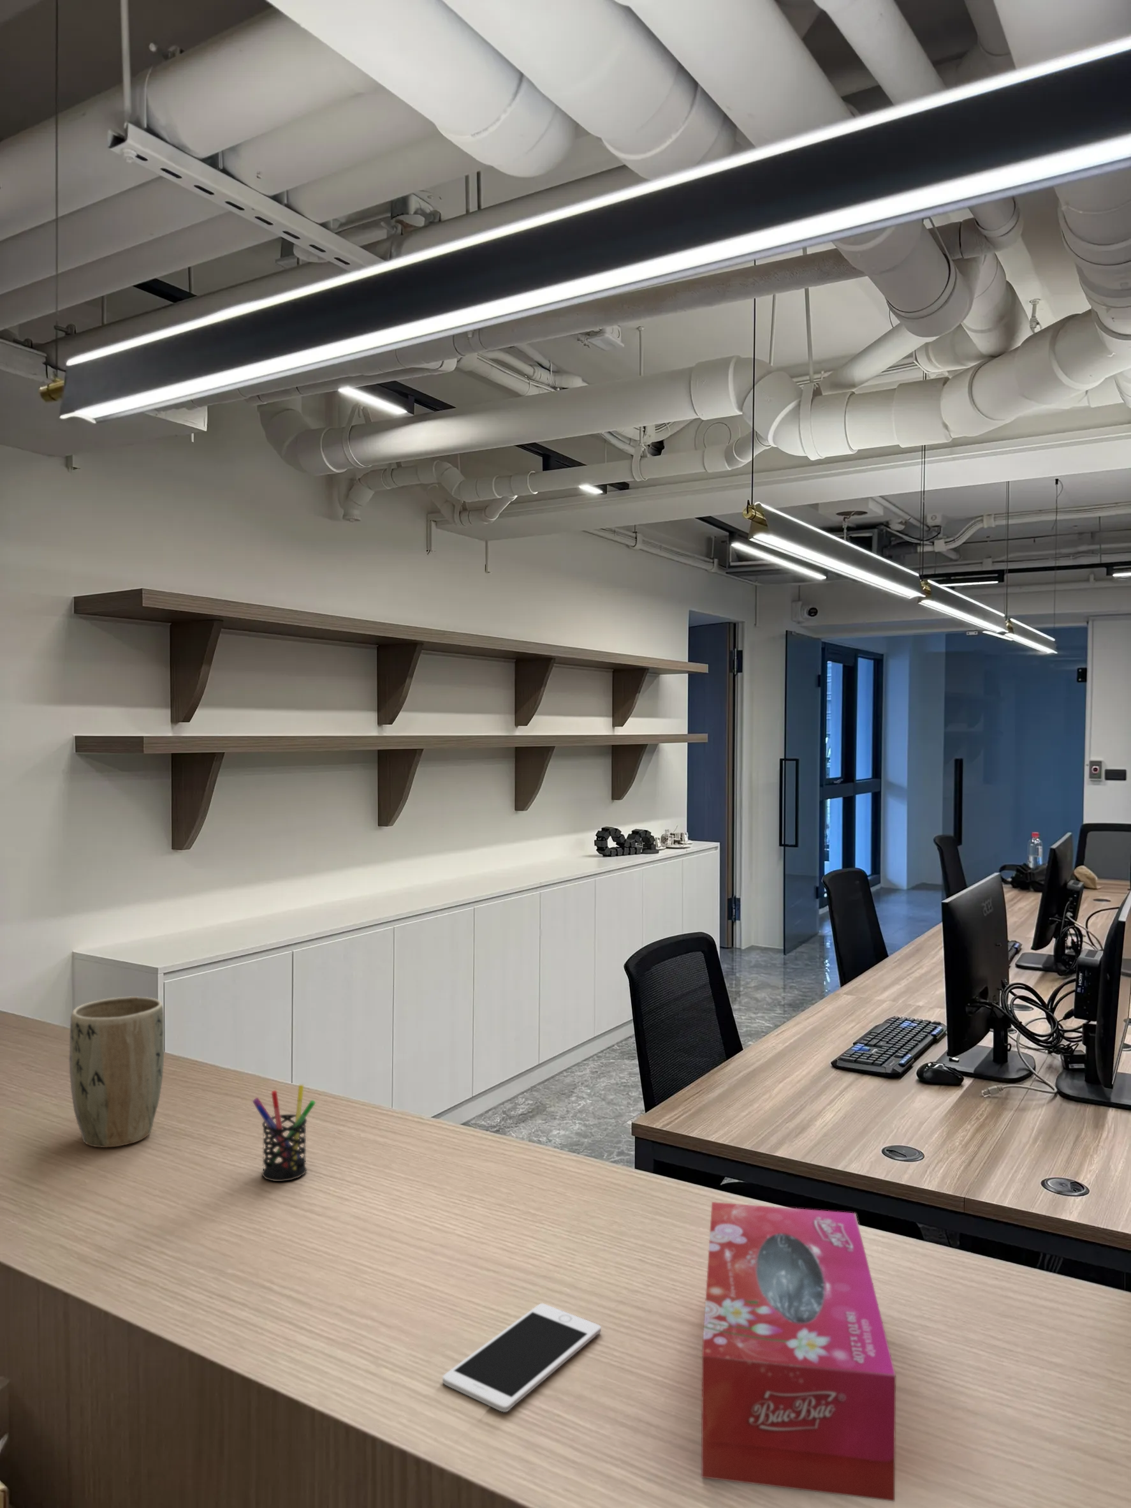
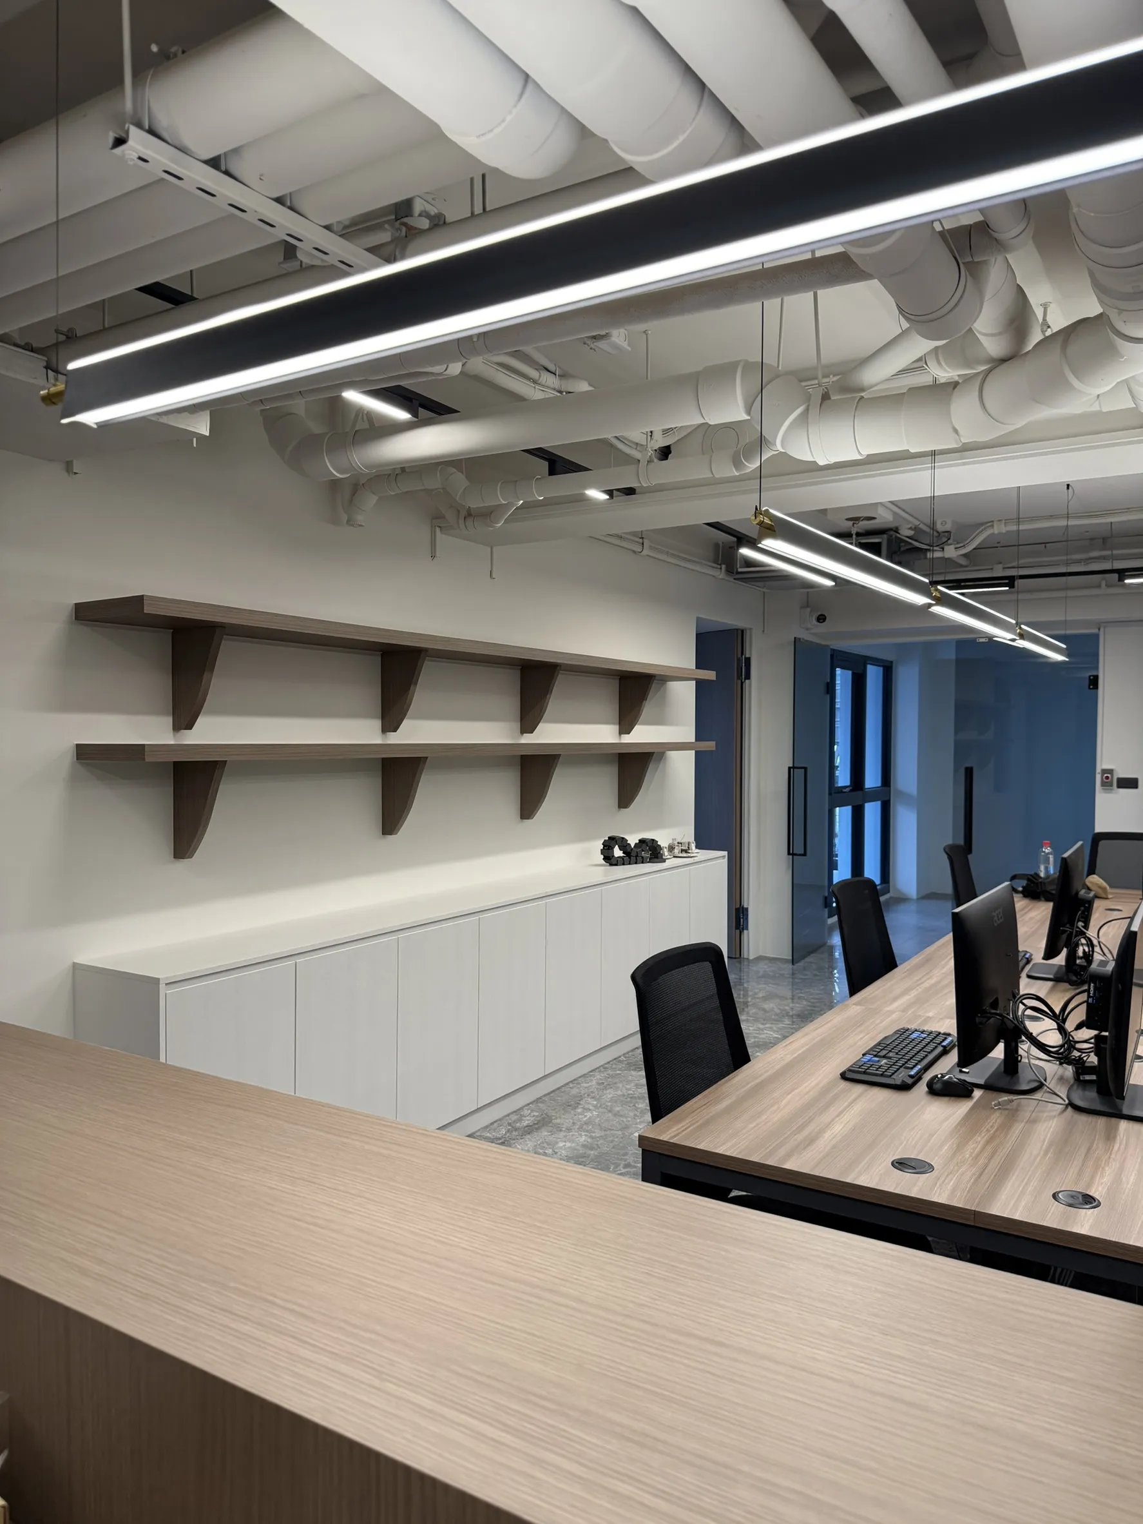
- pen holder (288, 1130)
- cell phone (525, 1354)
- plant pot (118, 1071)
- tissue box (789, 1327)
